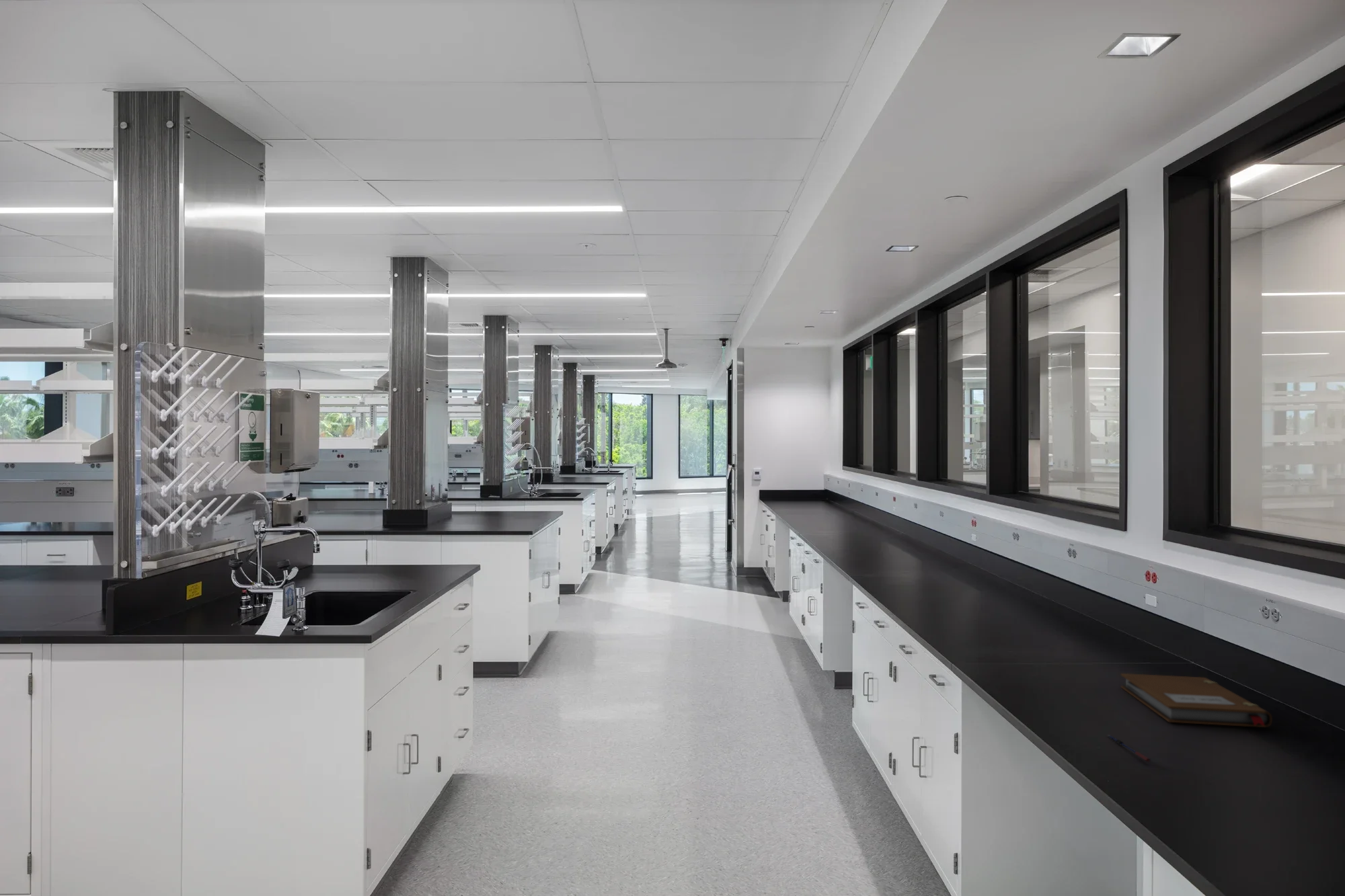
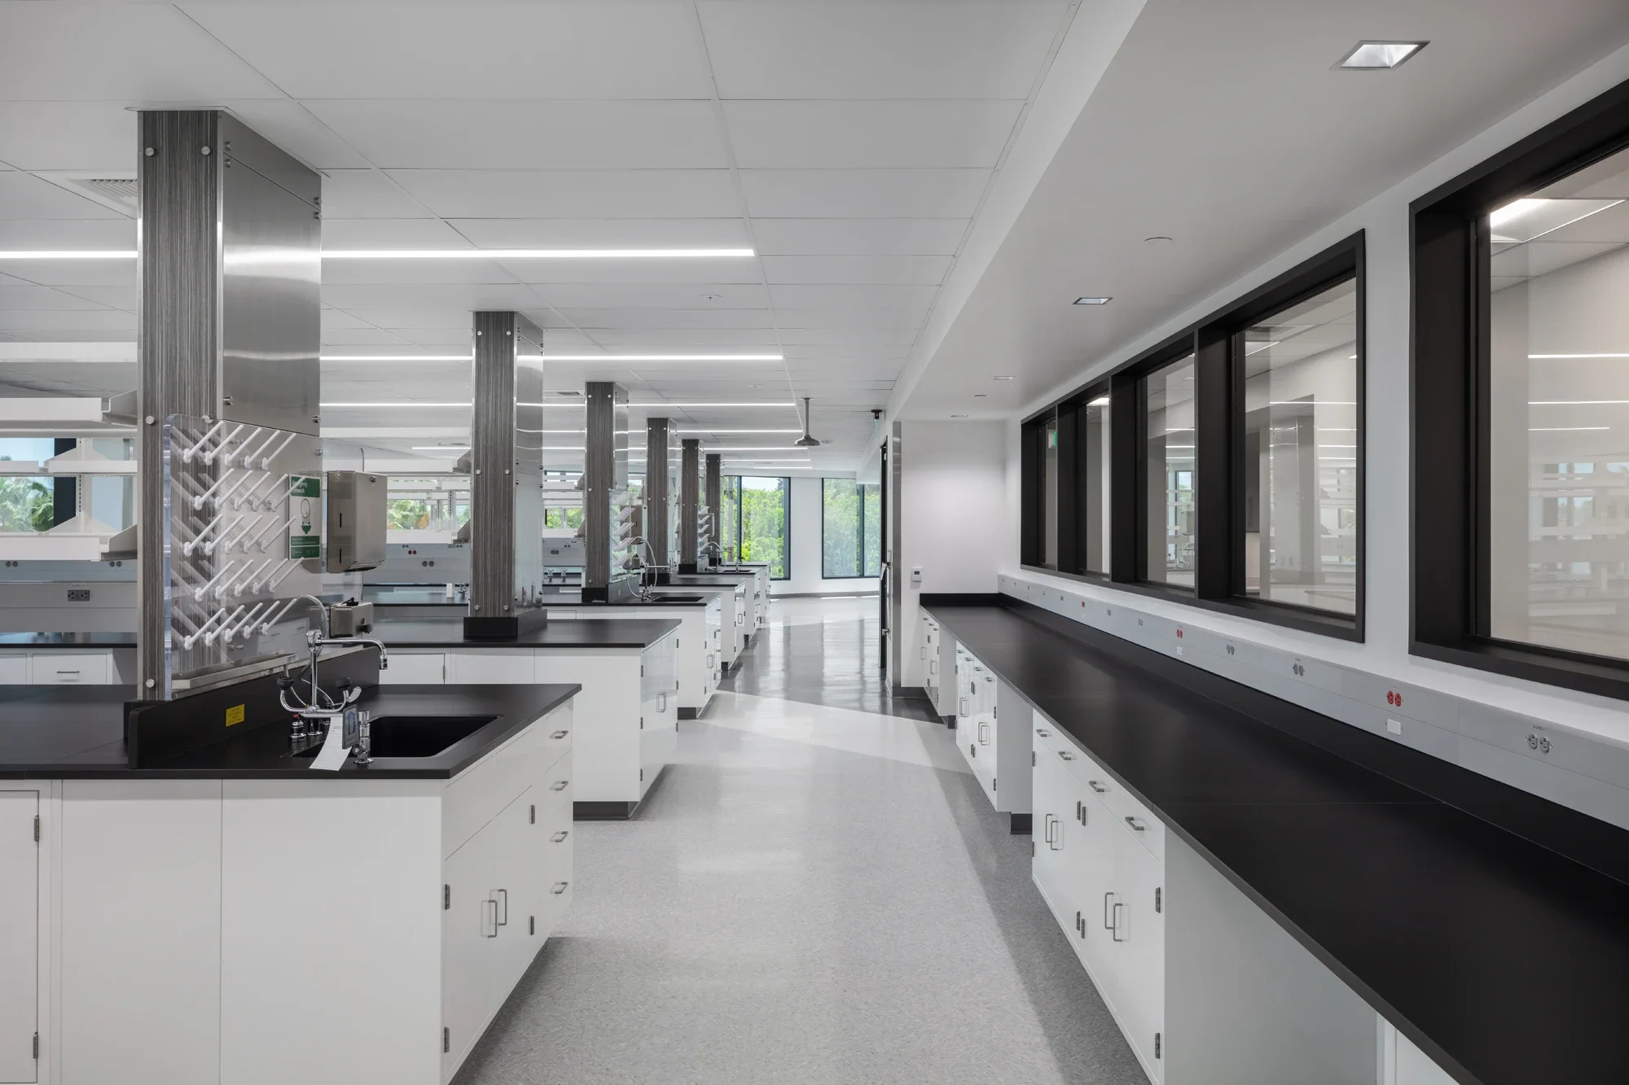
- pen (1127, 746)
- notebook (1192, 699)
